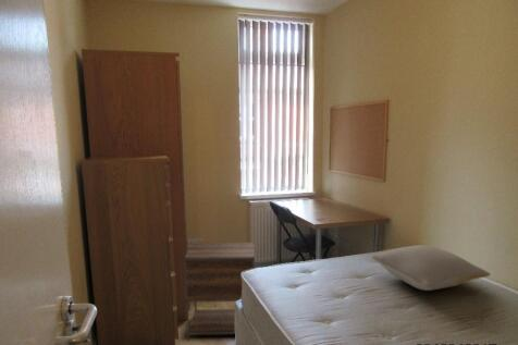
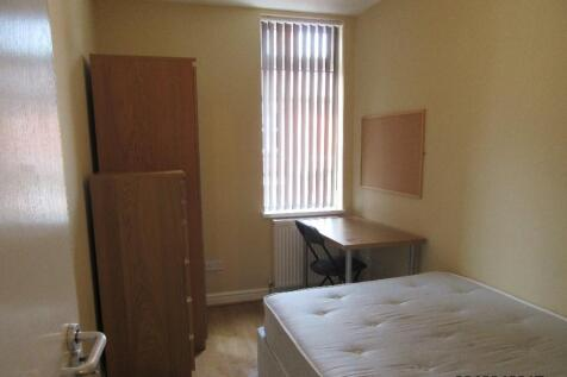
- nightstand (222, 288)
- pillow (427, 264)
